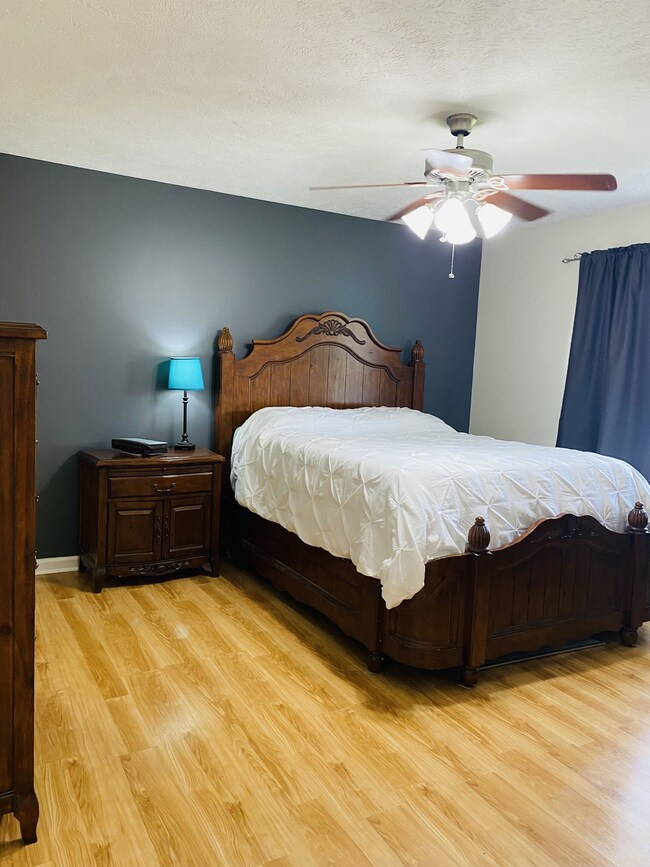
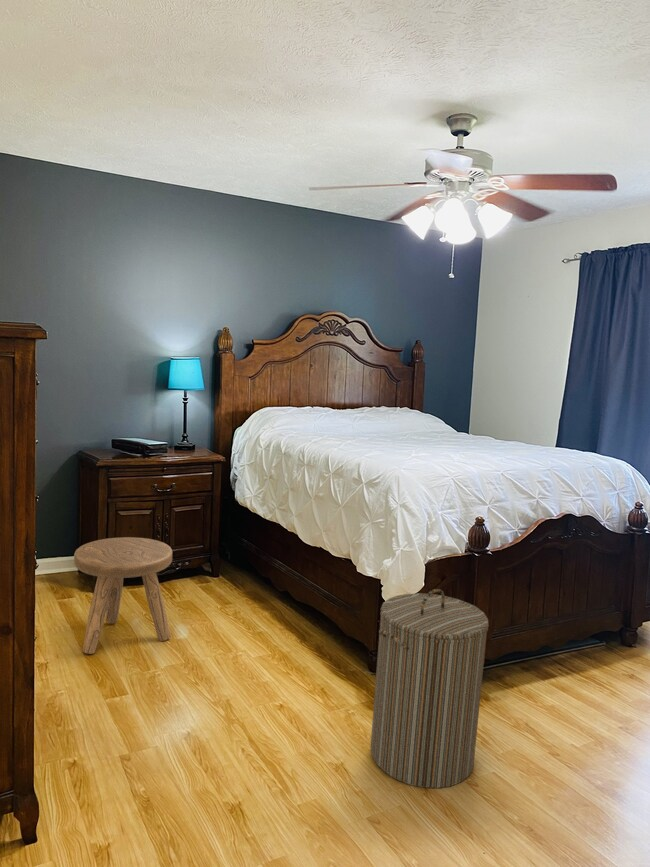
+ stool (121, 594)
+ laundry hamper (428, 673)
